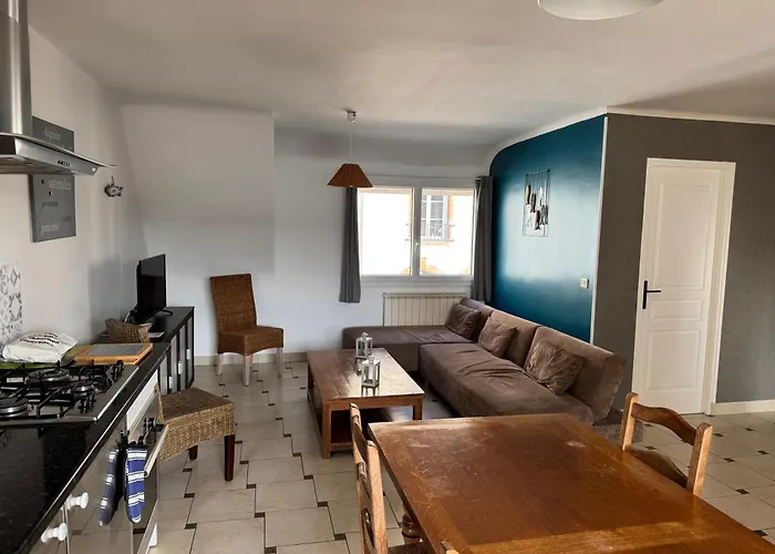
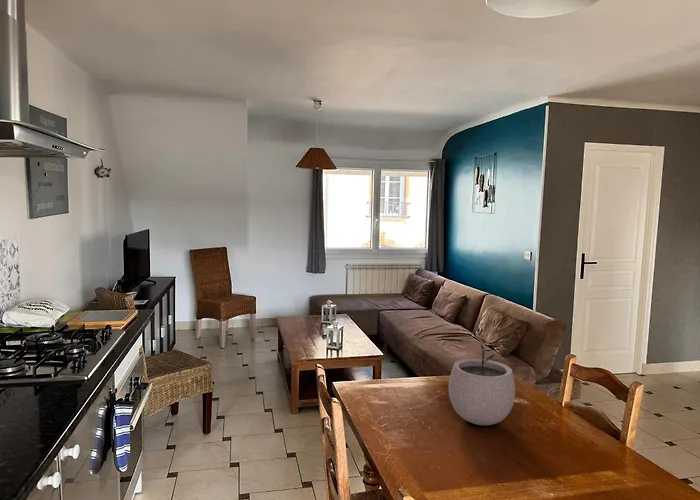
+ plant pot (481, 382)
